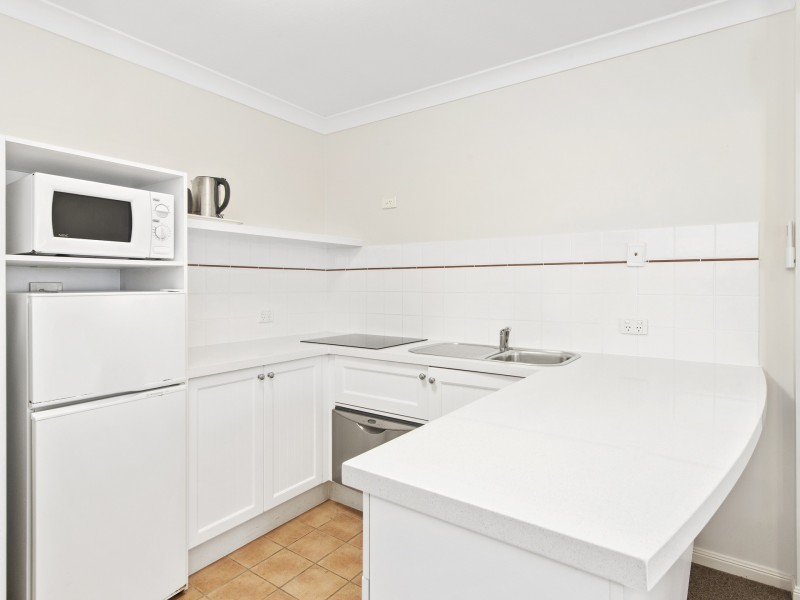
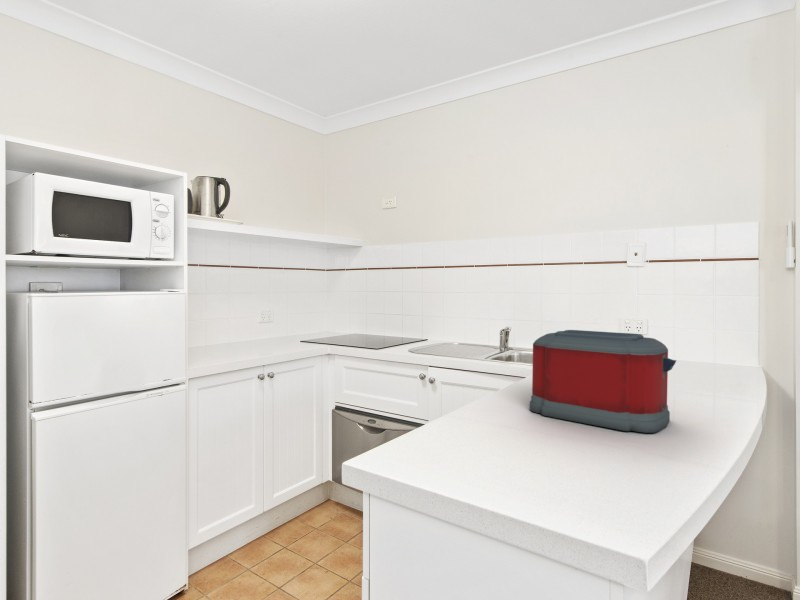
+ toaster (600, 374)
